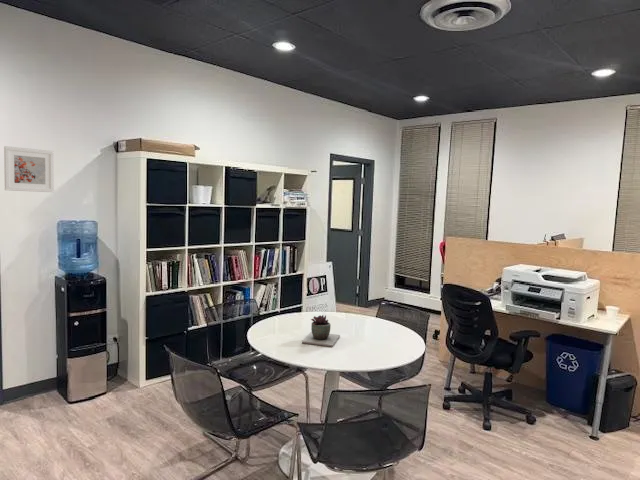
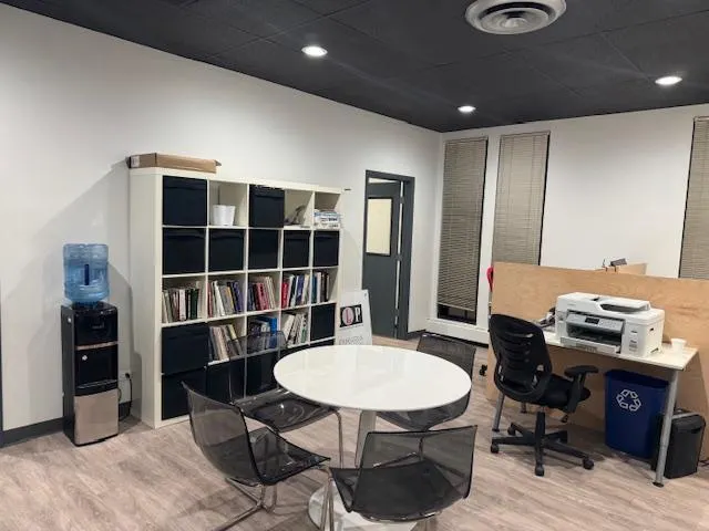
- succulent plant (322, 327)
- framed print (29, 170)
